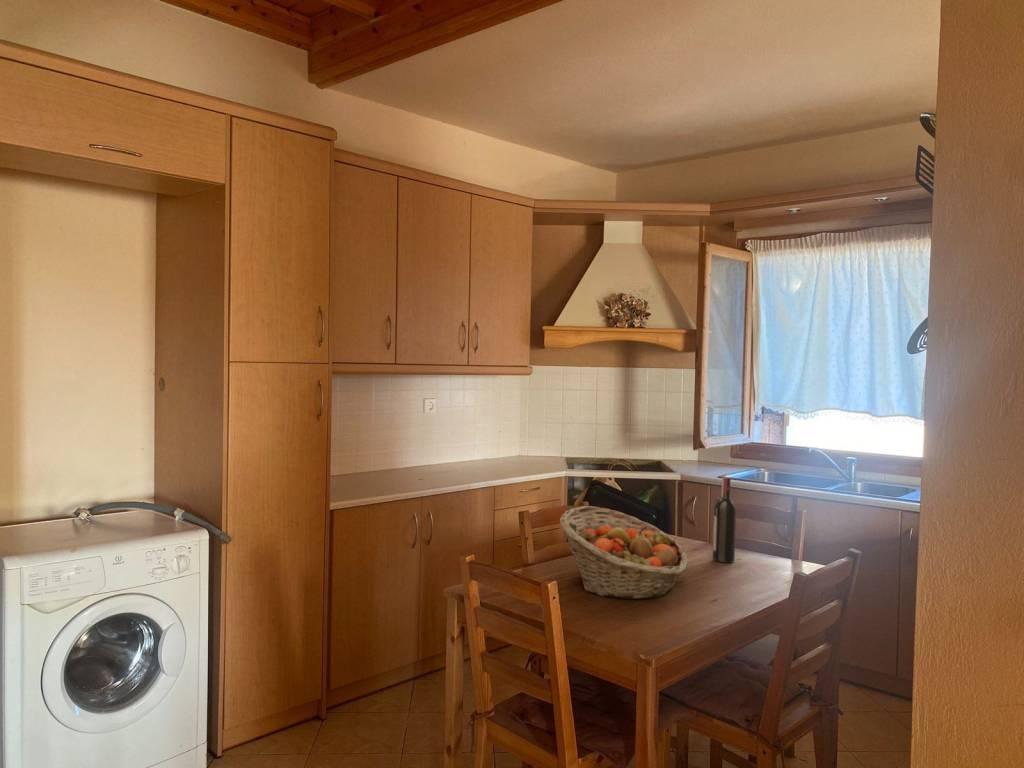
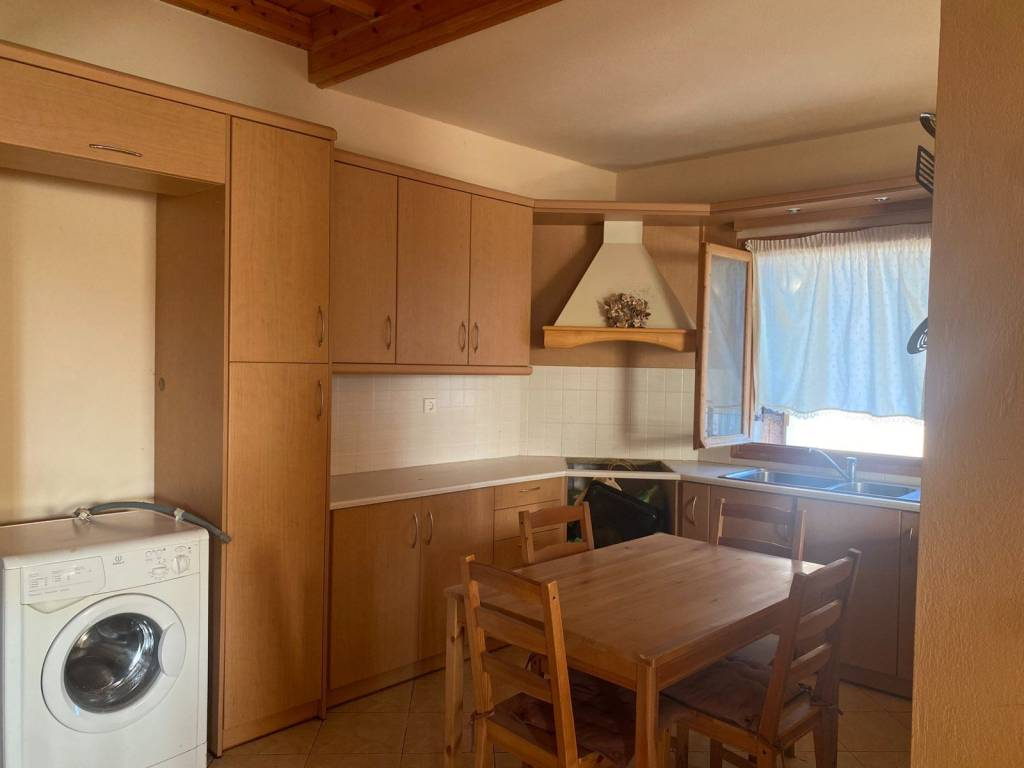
- wine bottle (724, 518)
- fruit basket (623, 549)
